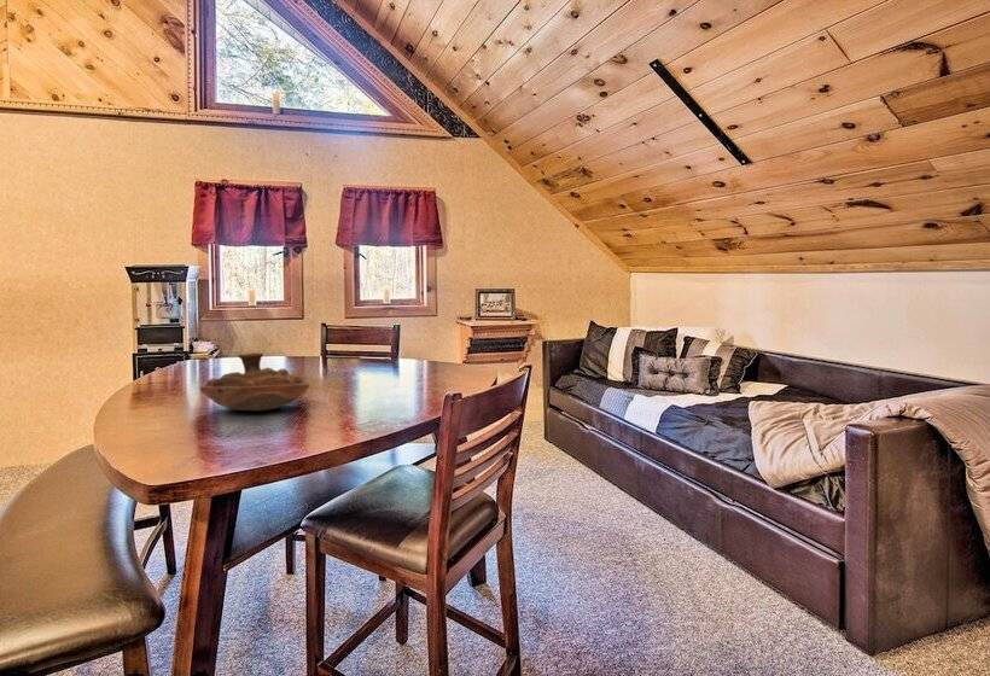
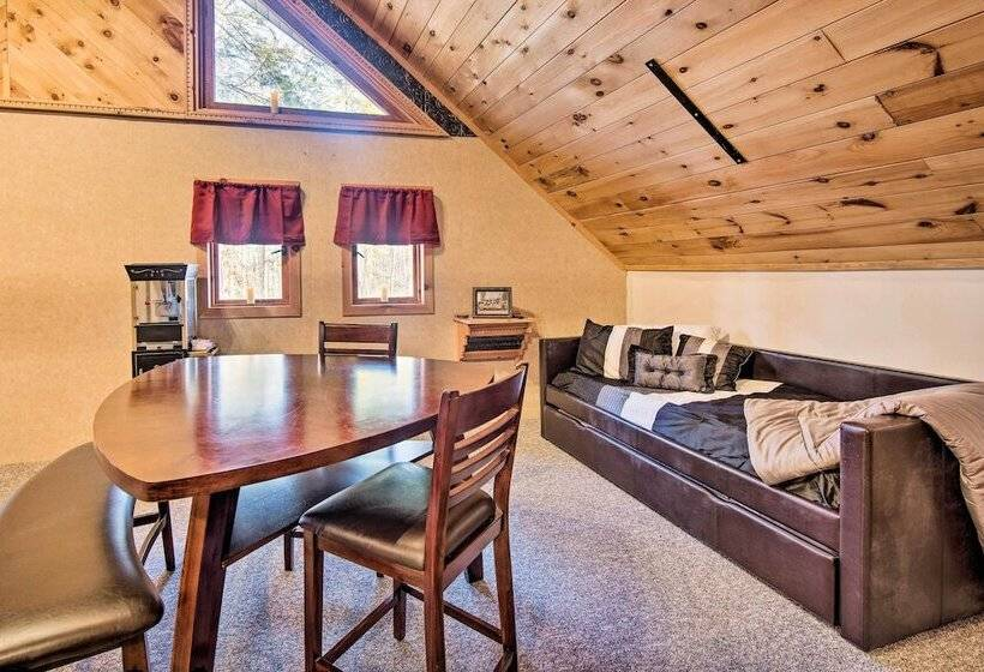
- decorative bowl (256, 381)
